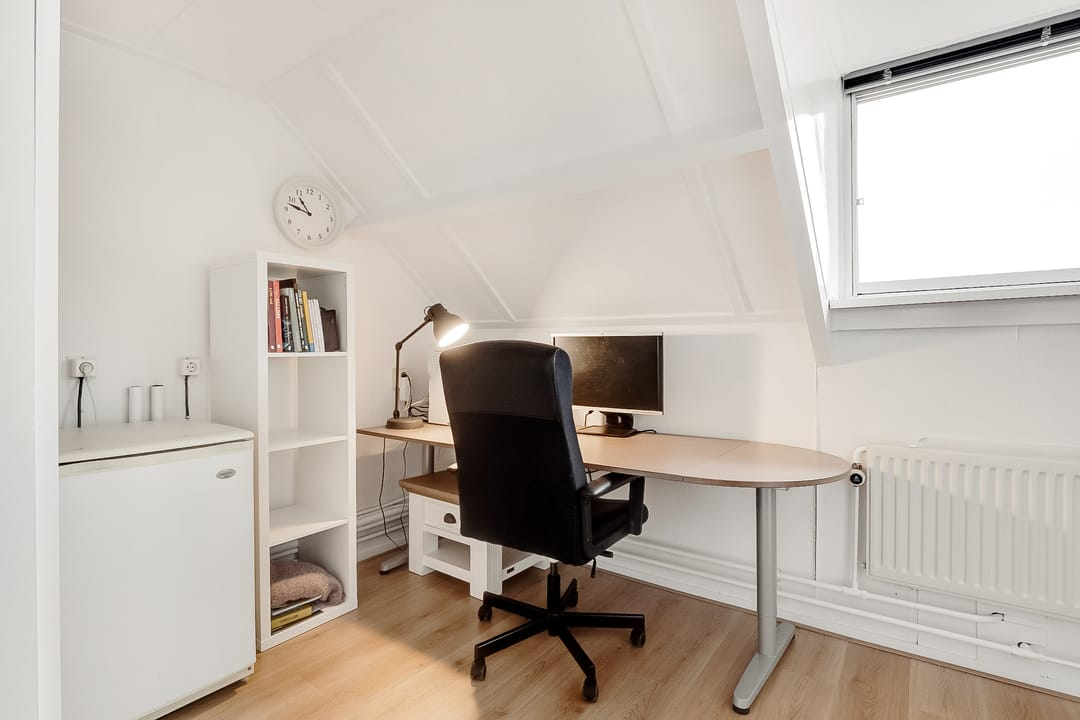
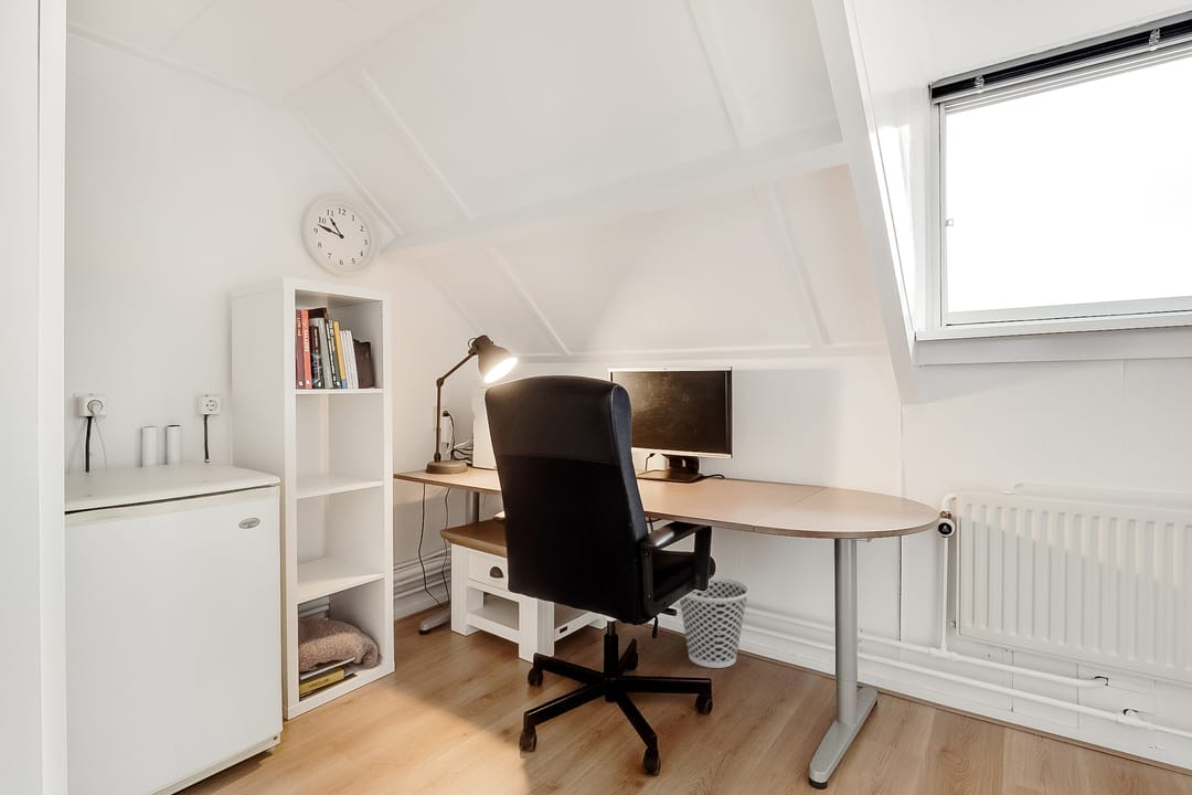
+ wastebasket (712, 622)
